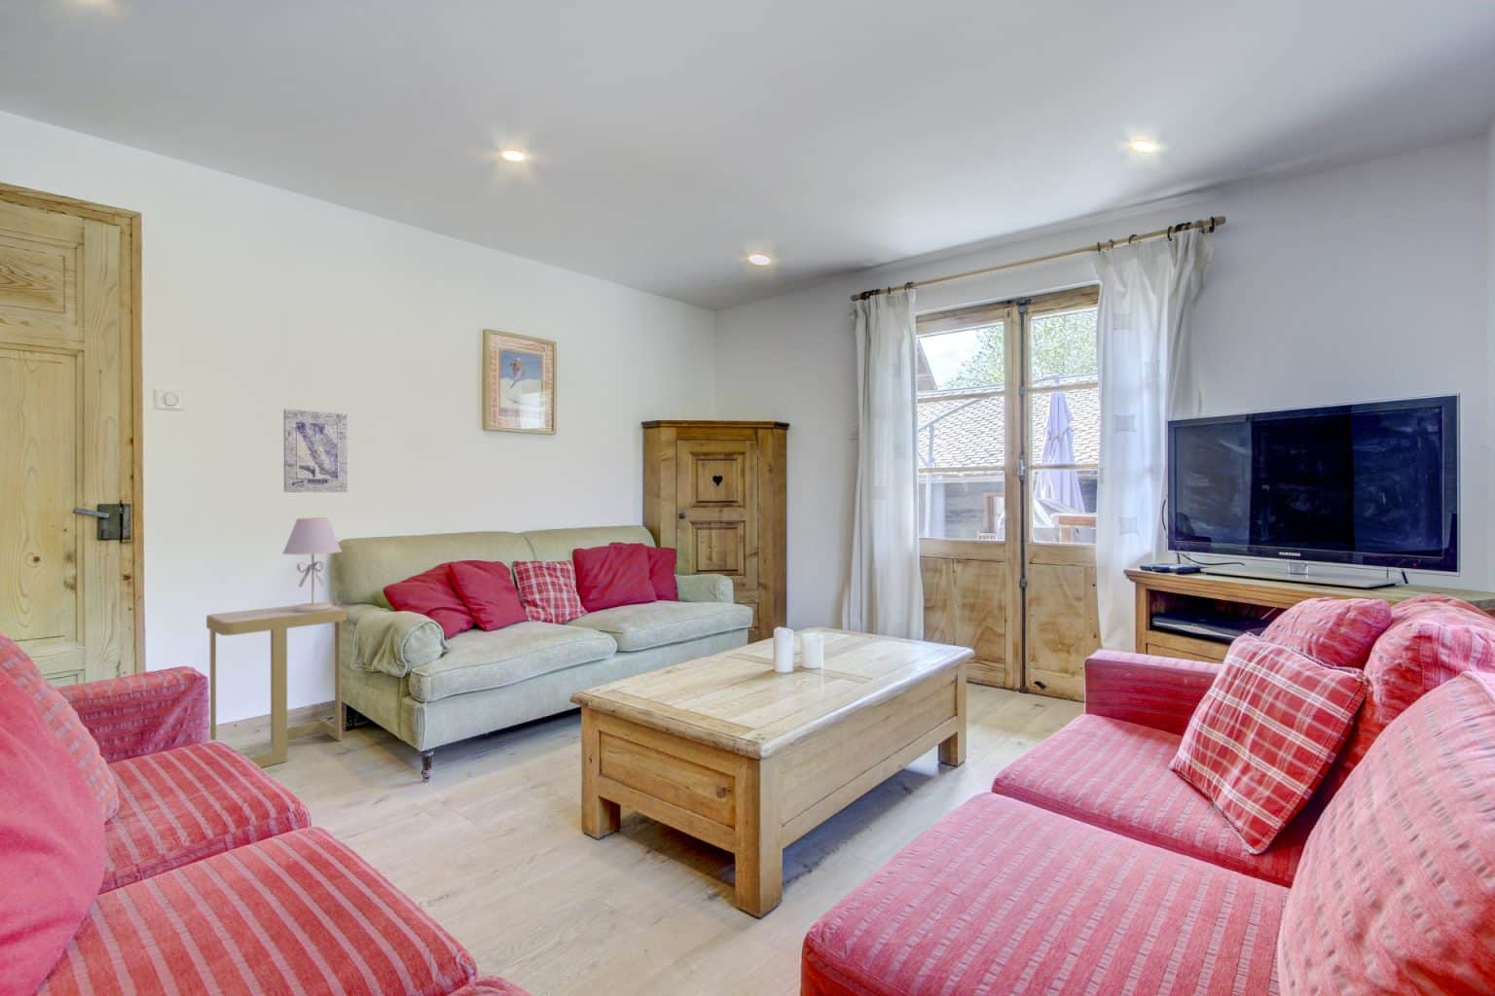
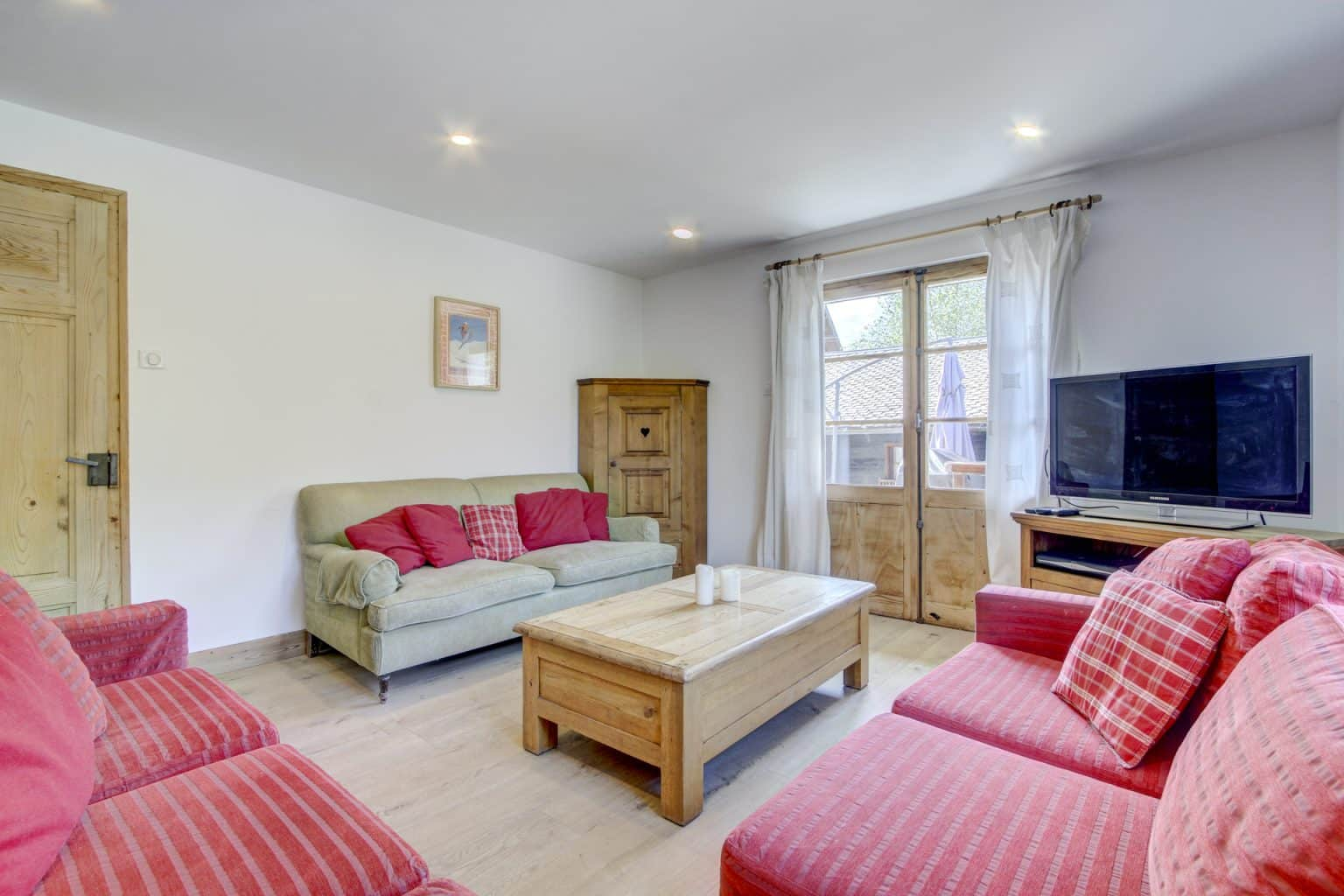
- table lamp (313, 564)
- wall art (316, 451)
- side table (278, 681)
